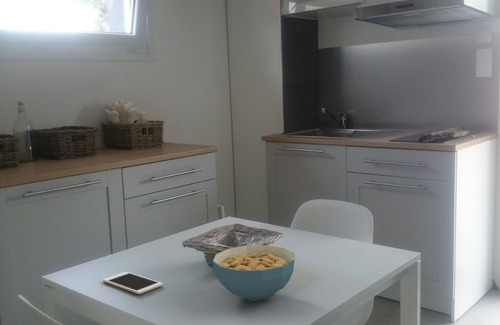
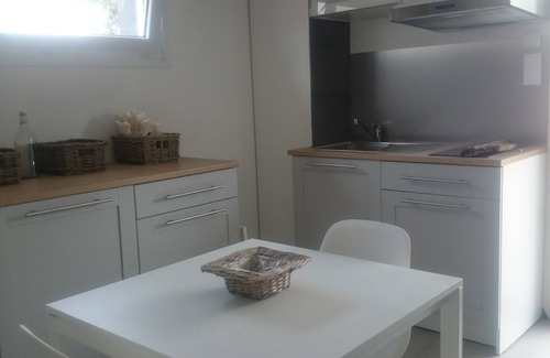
- cell phone (132, 282)
- cereal bowl (254, 276)
